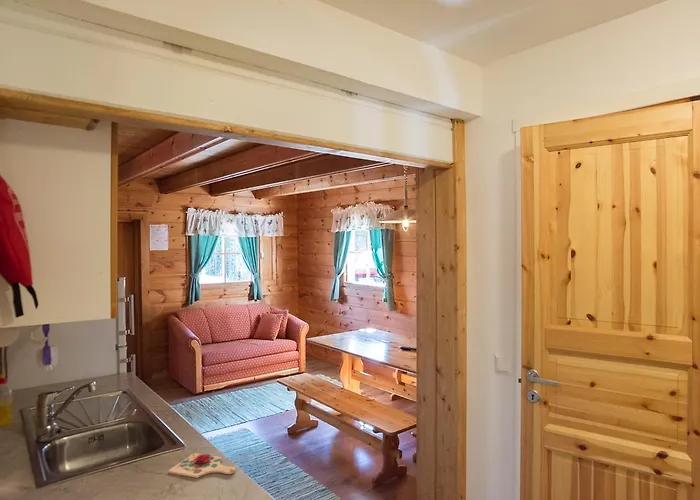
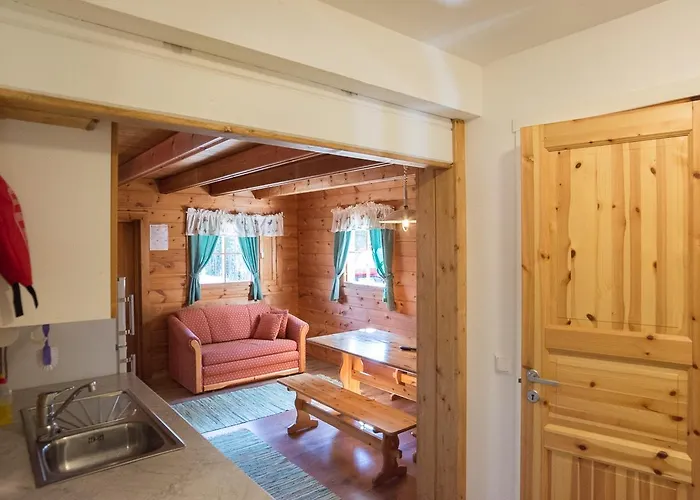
- cutting board (207, 464)
